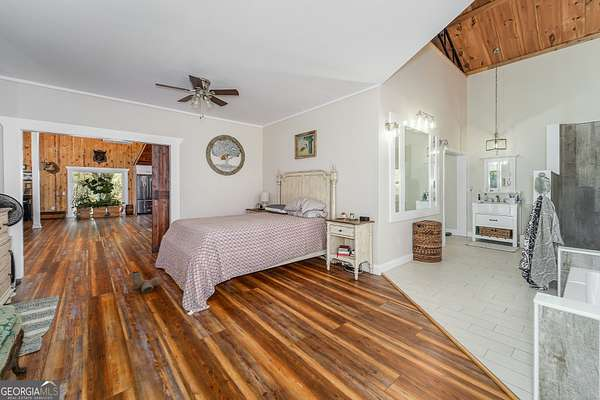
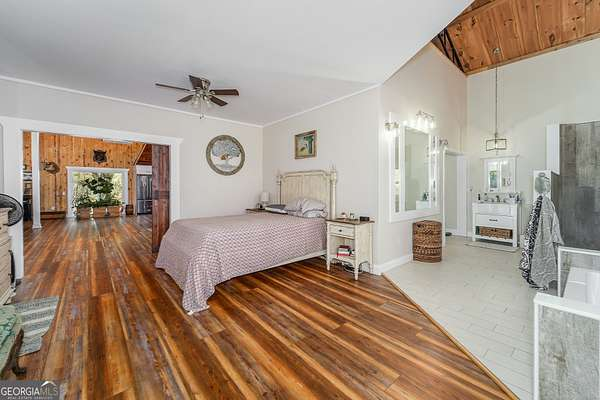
- boots (146, 280)
